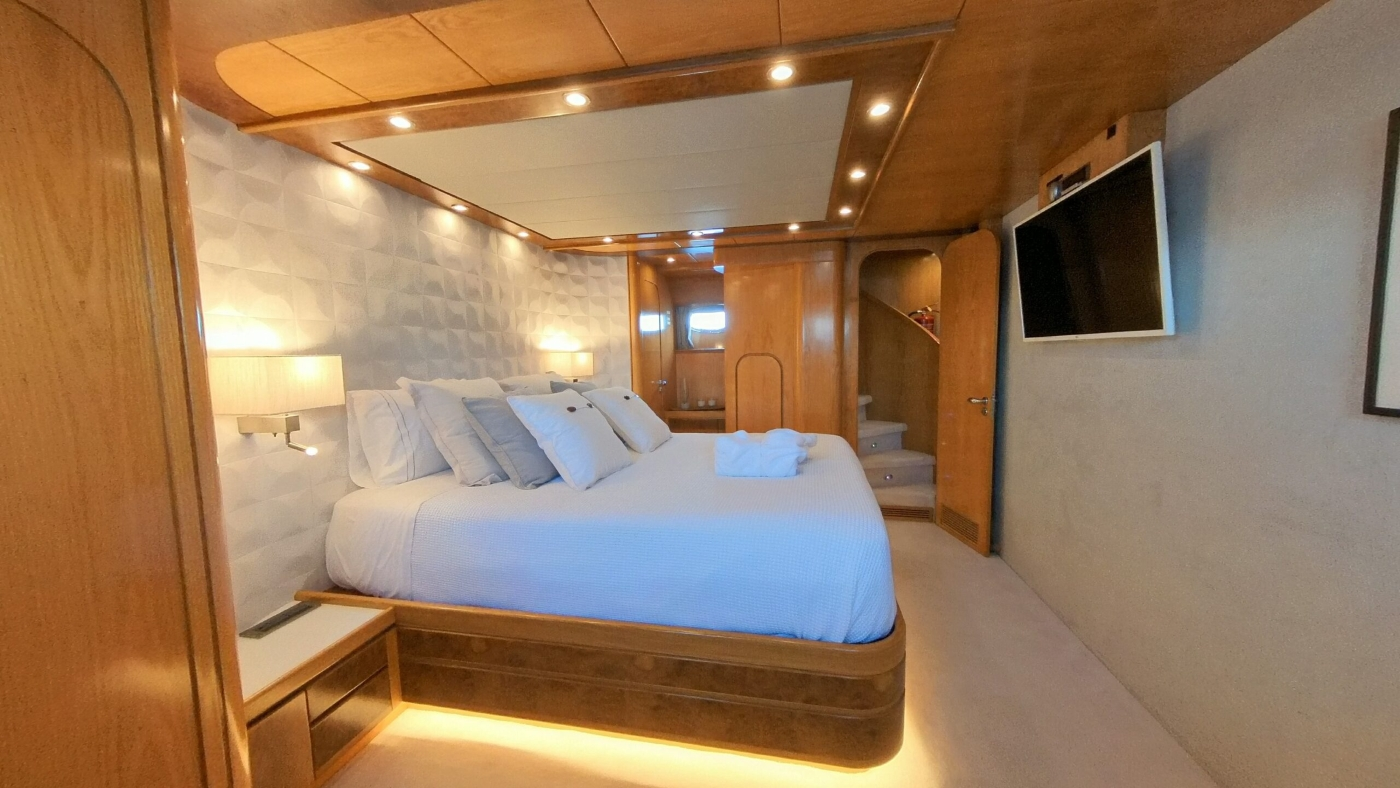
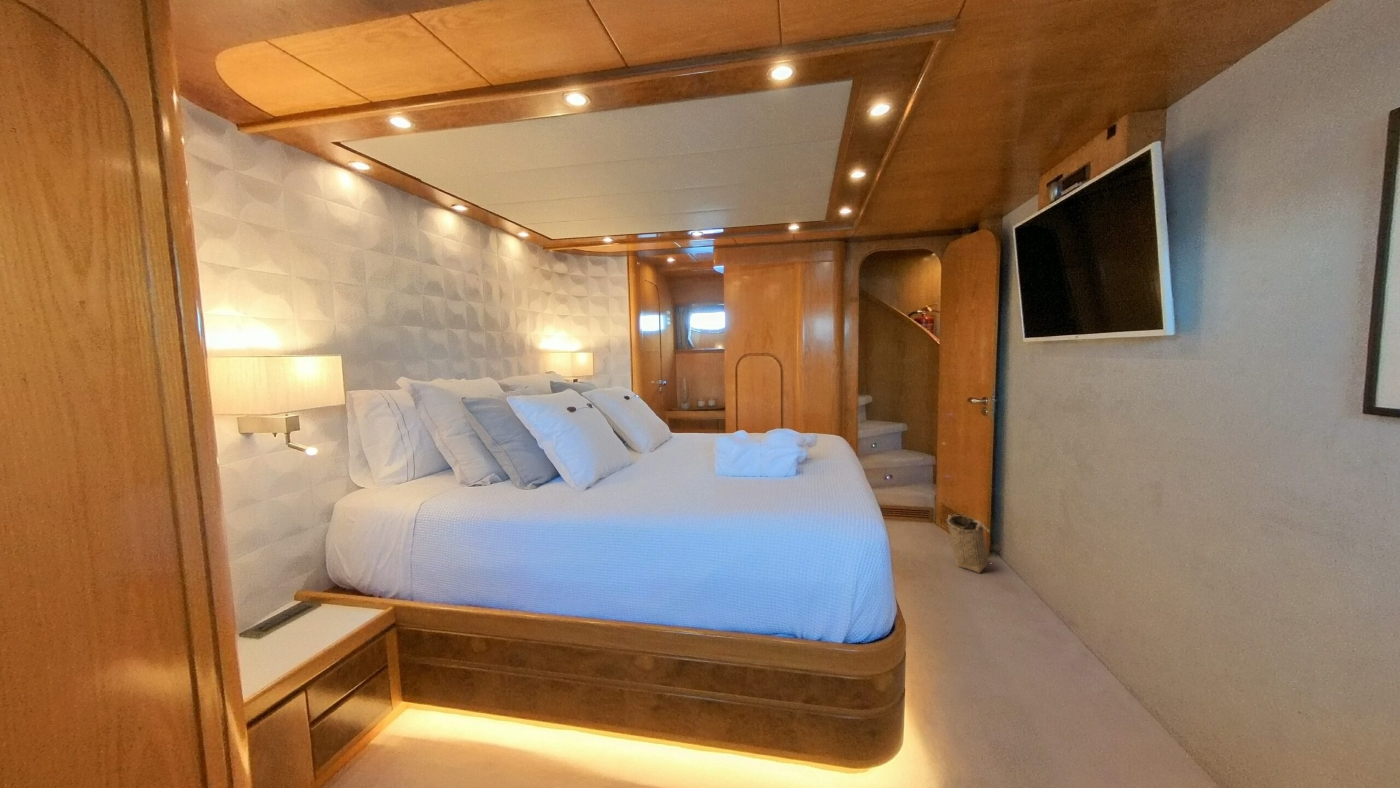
+ basket (970, 541)
